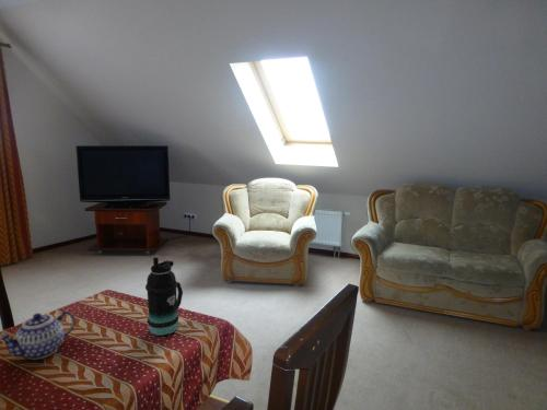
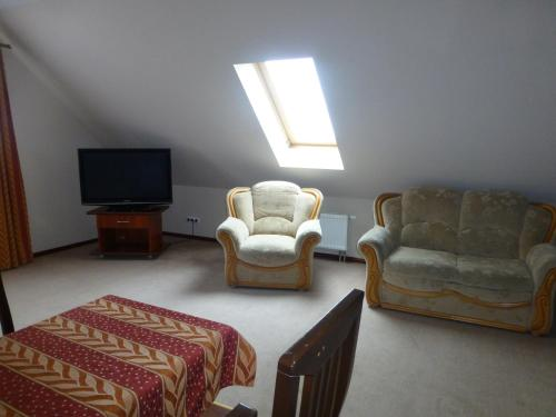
- bottle (166, 290)
- teapot (39, 332)
